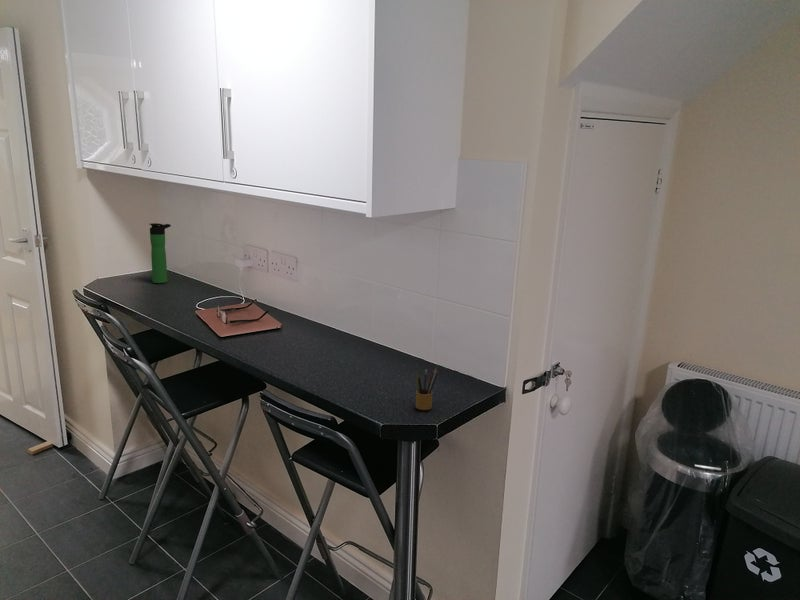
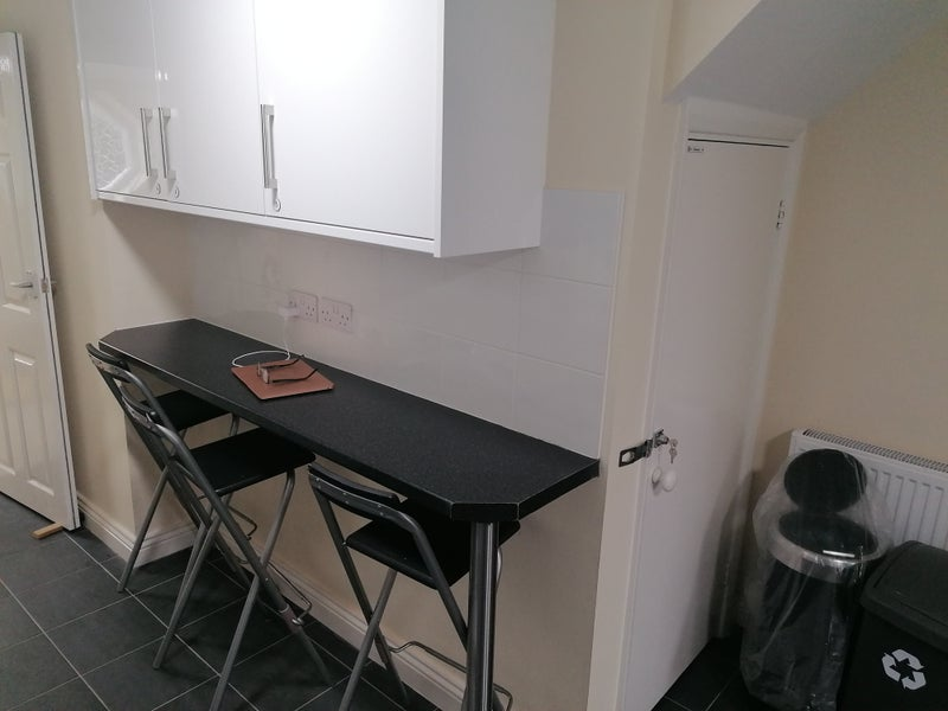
- pencil box (424, 388)
- bottle (160, 252)
